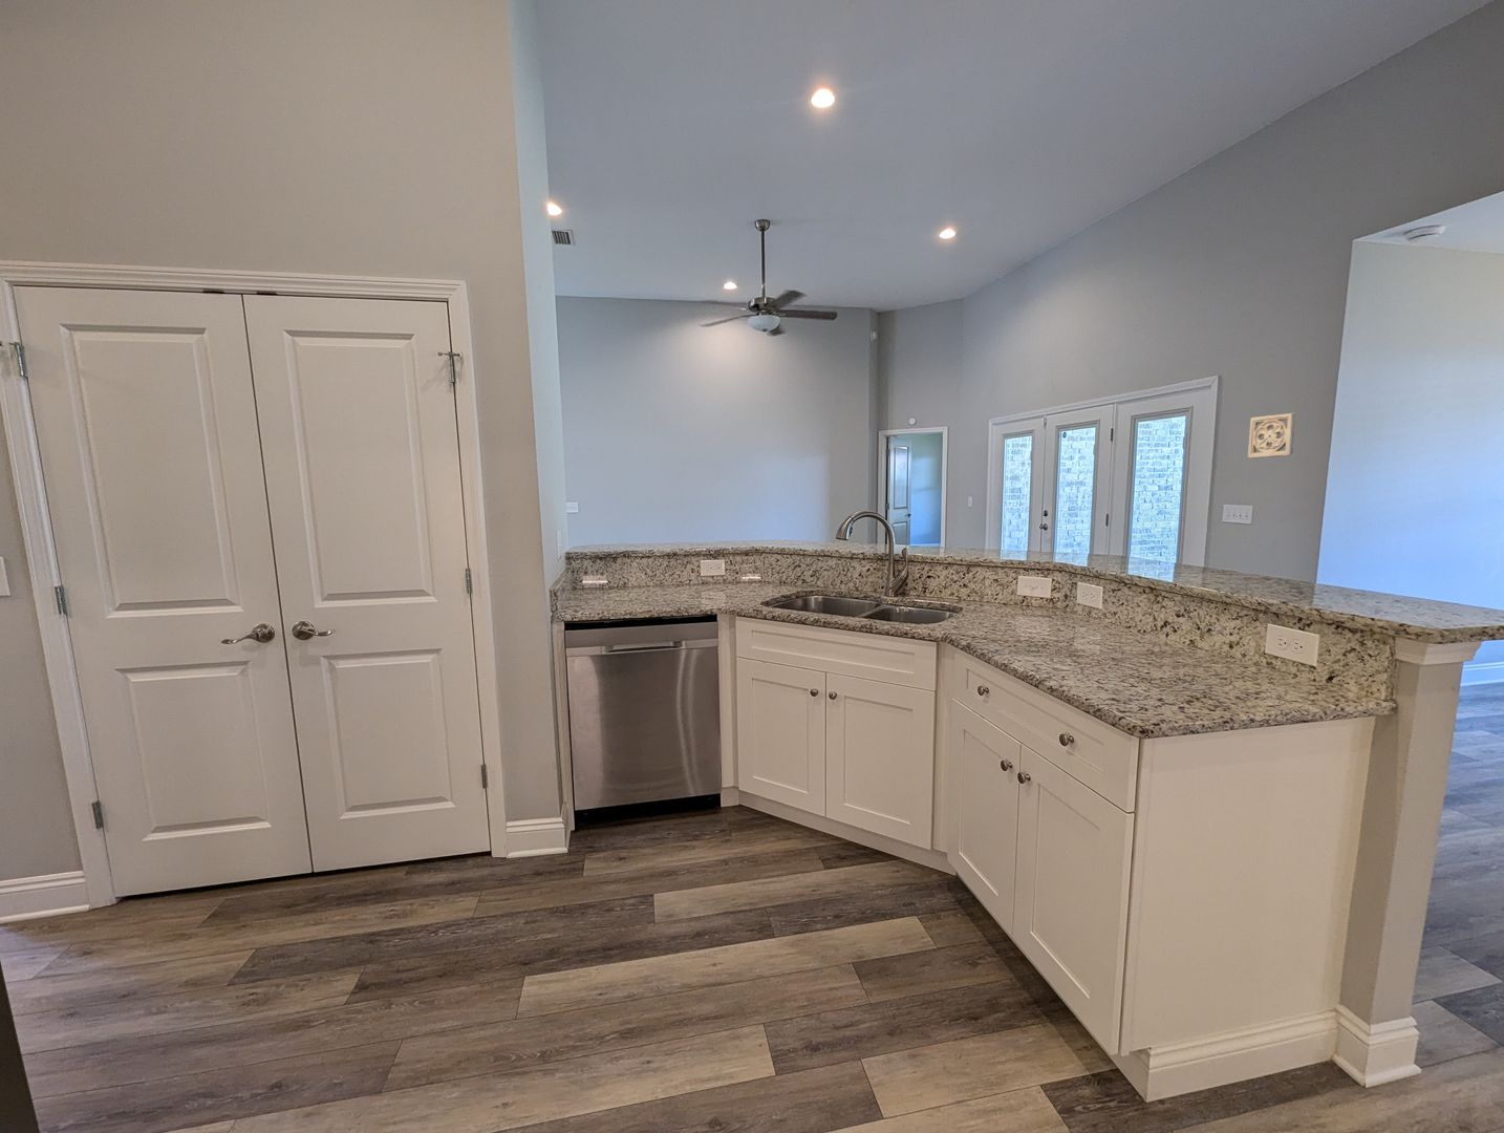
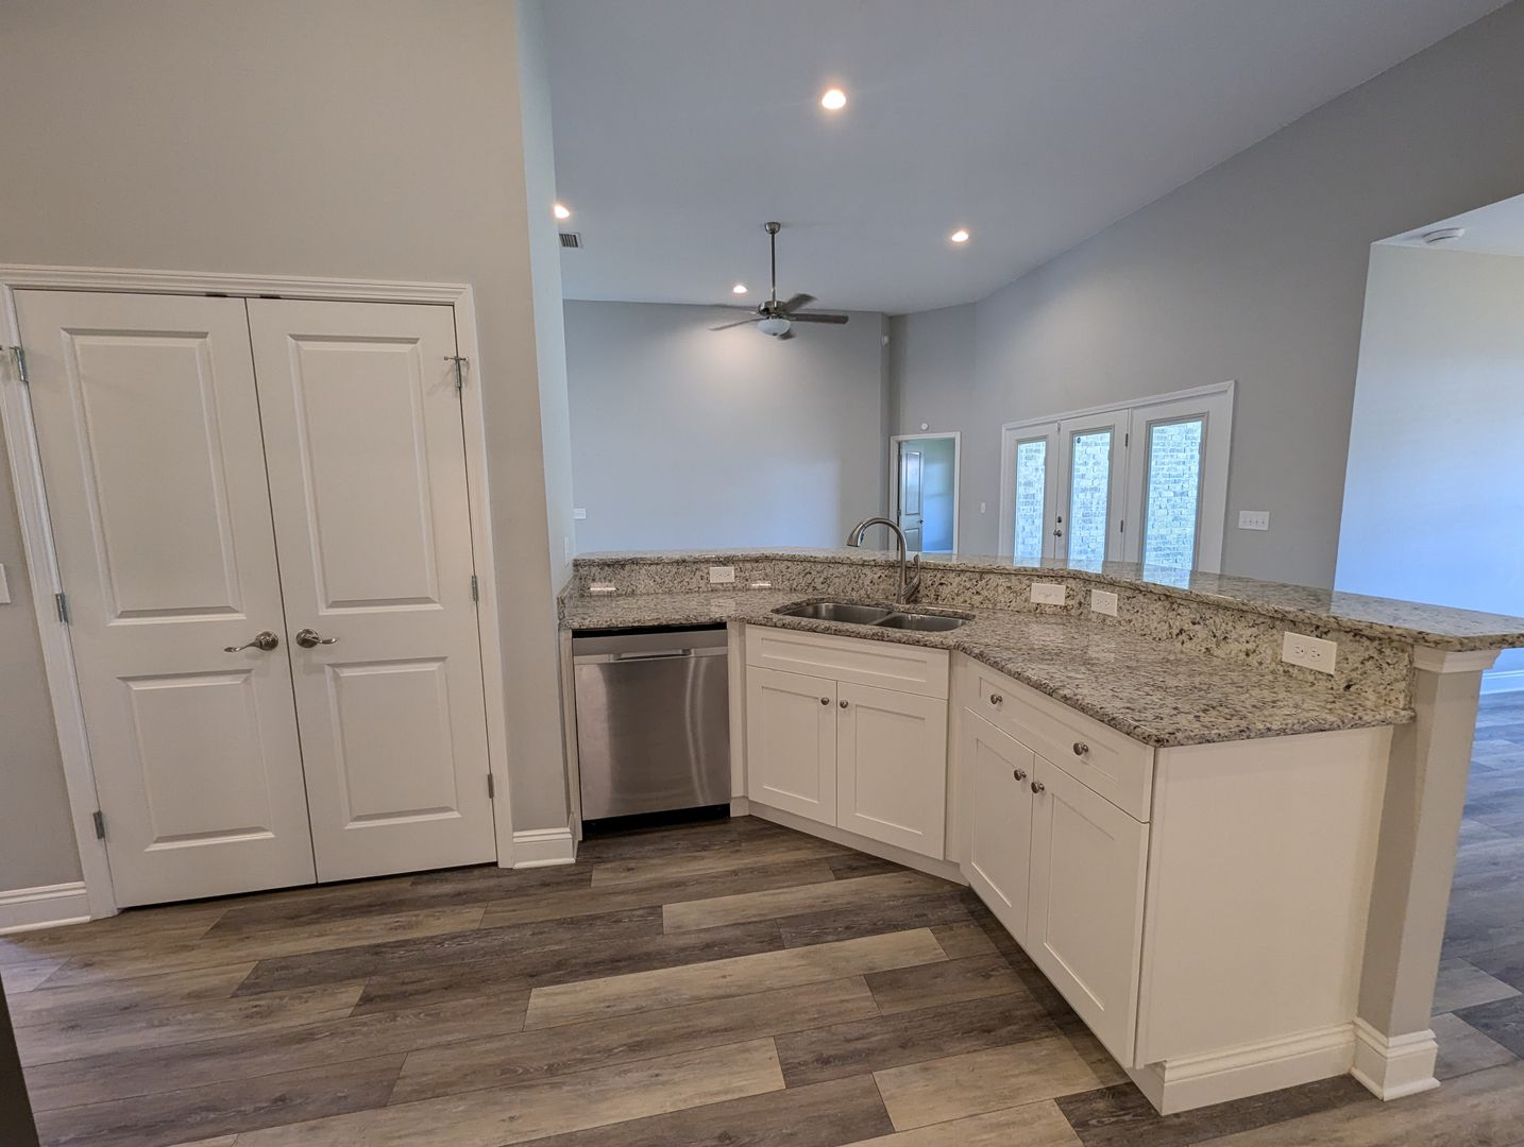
- wall ornament (1270, 437)
